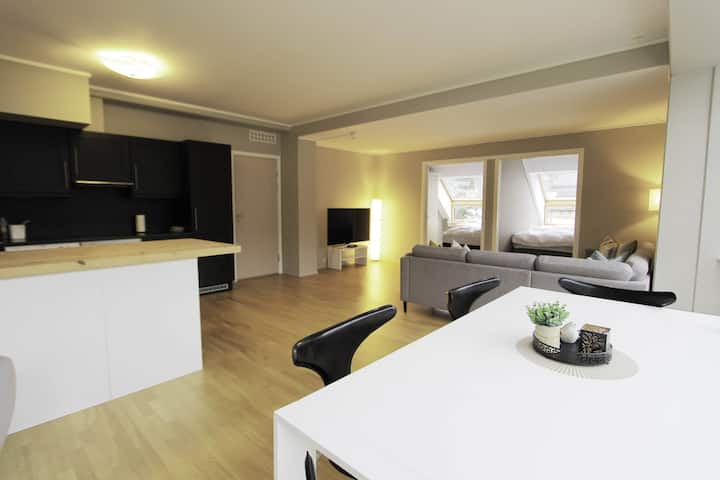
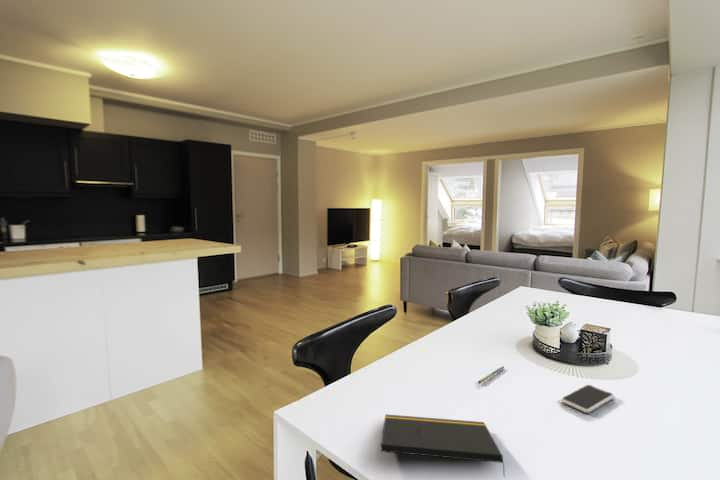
+ notepad (436, 435)
+ smartphone (587, 397)
+ pen (491, 374)
